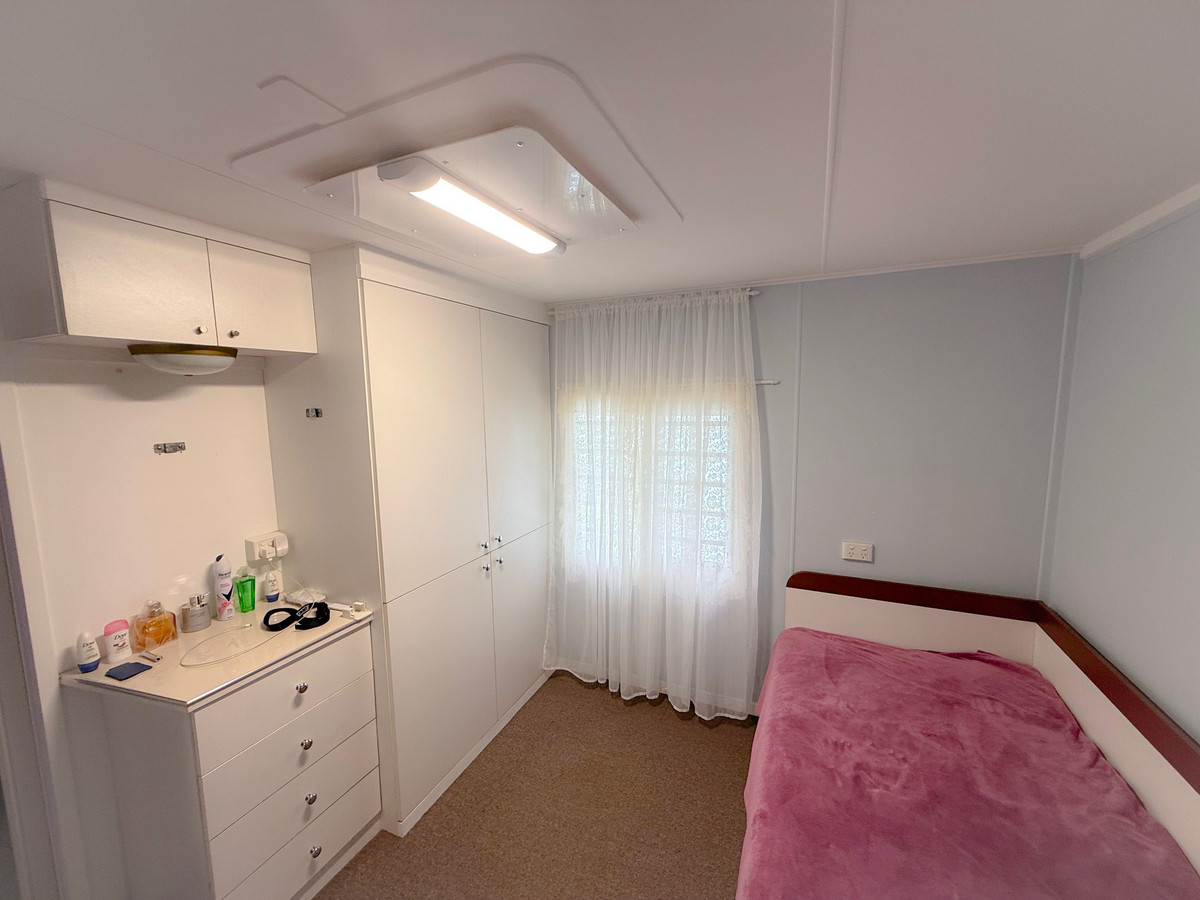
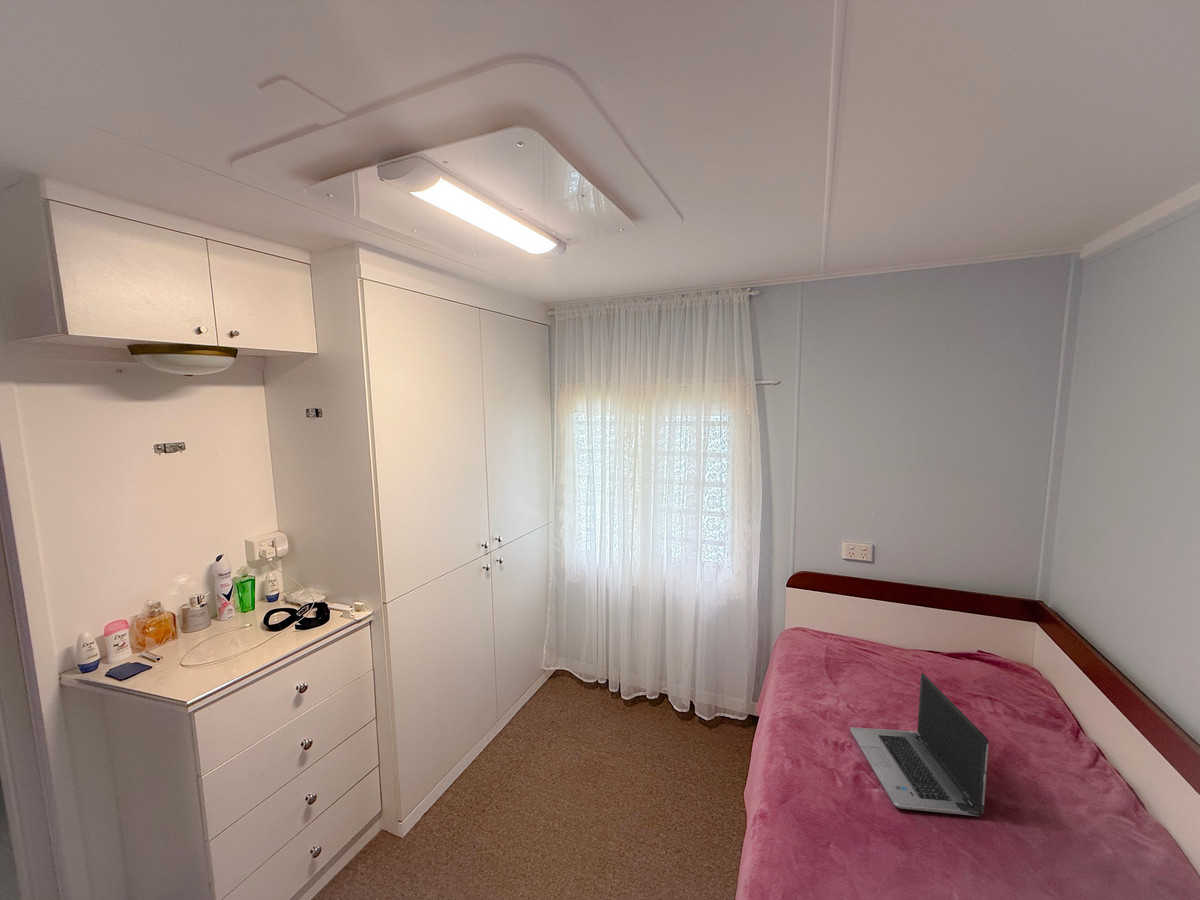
+ laptop computer (910, 735)
